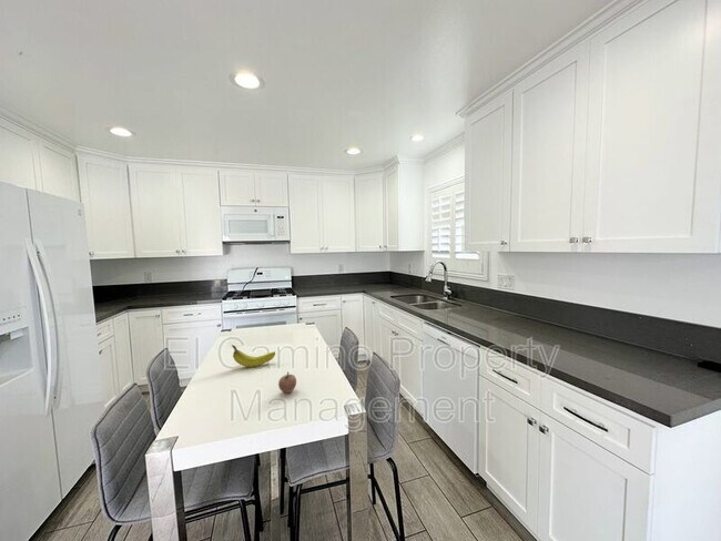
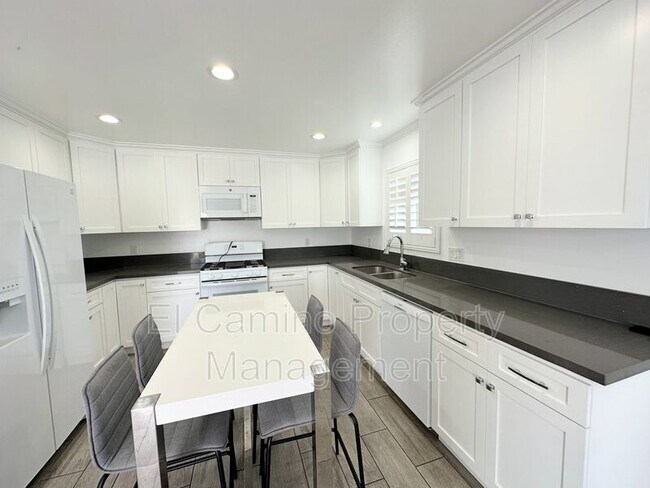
- fruit (253, 357)
- fruit (287, 381)
